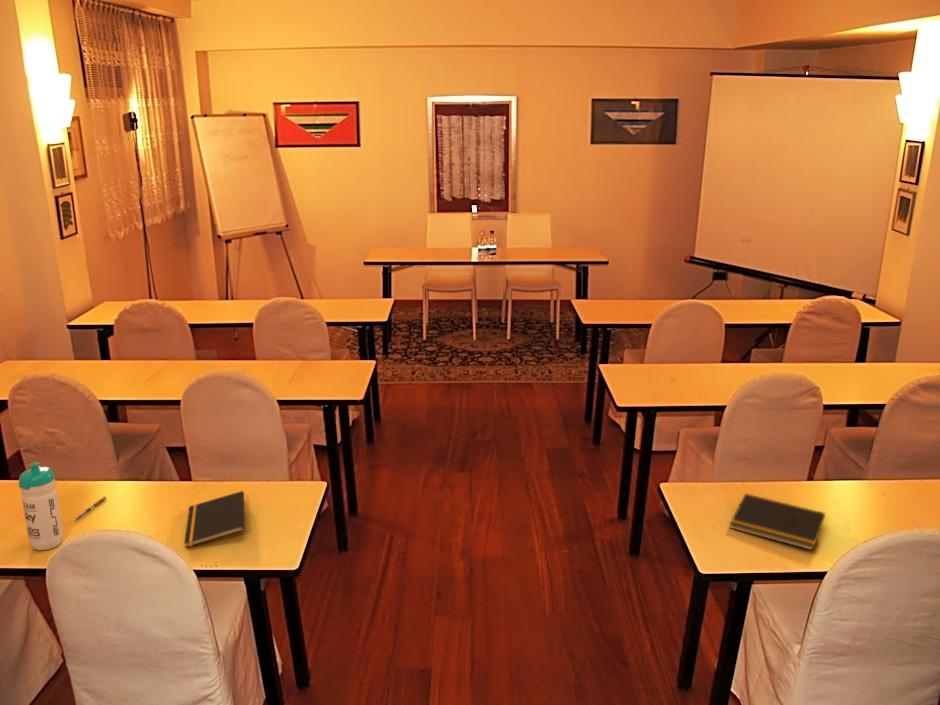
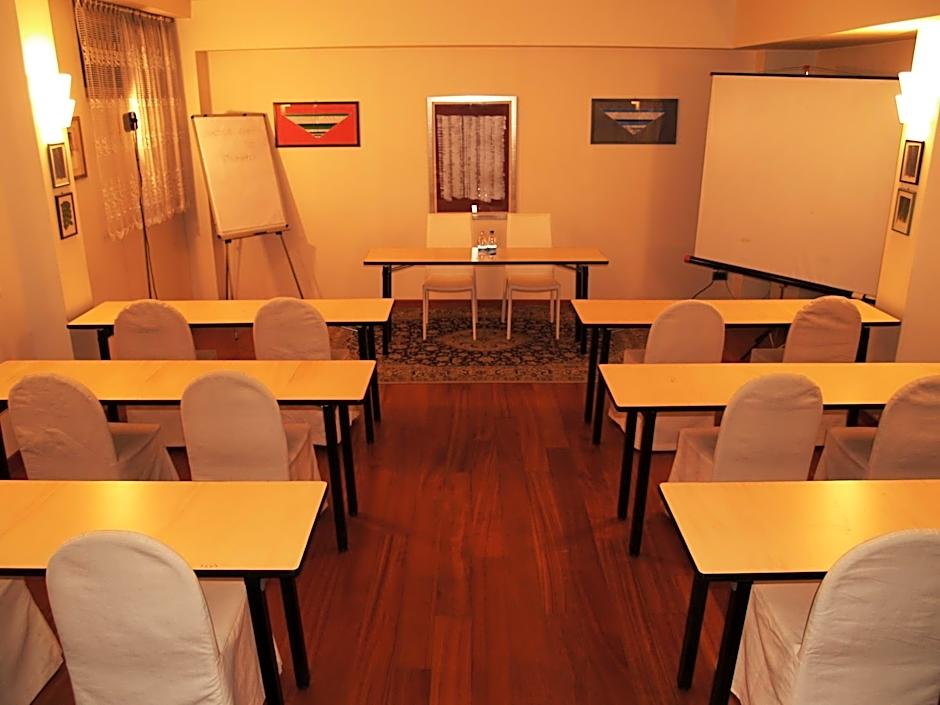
- pen (90, 508)
- notepad (777, 520)
- notepad (215, 517)
- water bottle (41, 504)
